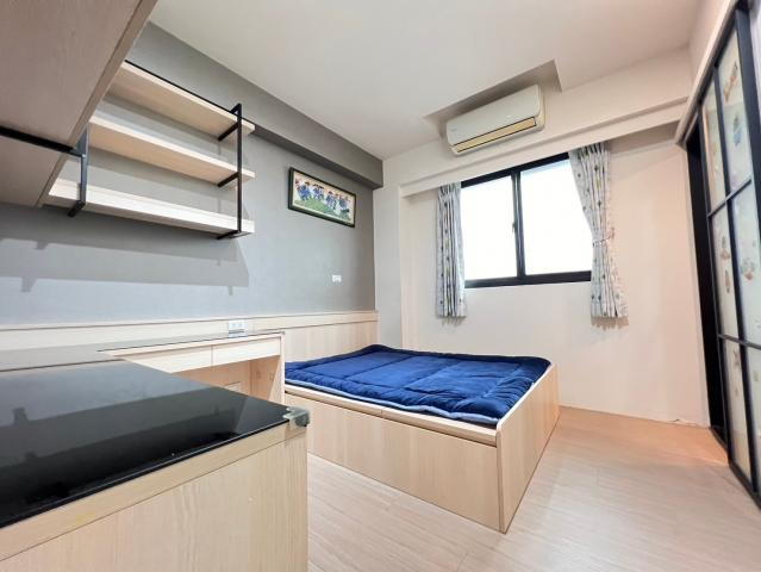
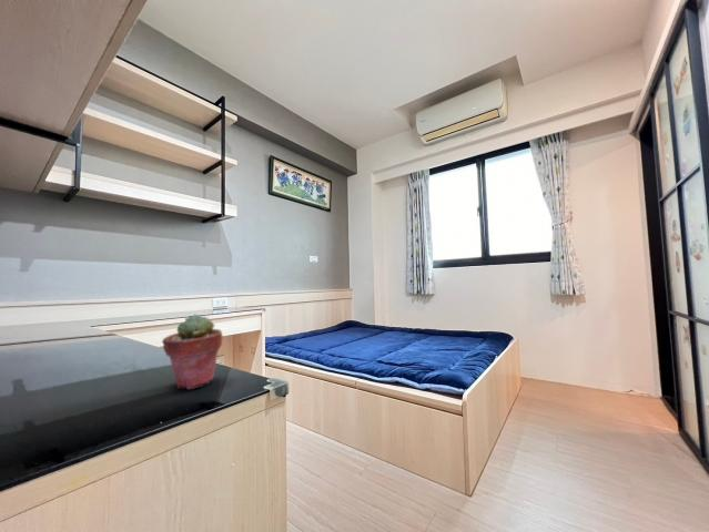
+ potted succulent (194, 348)
